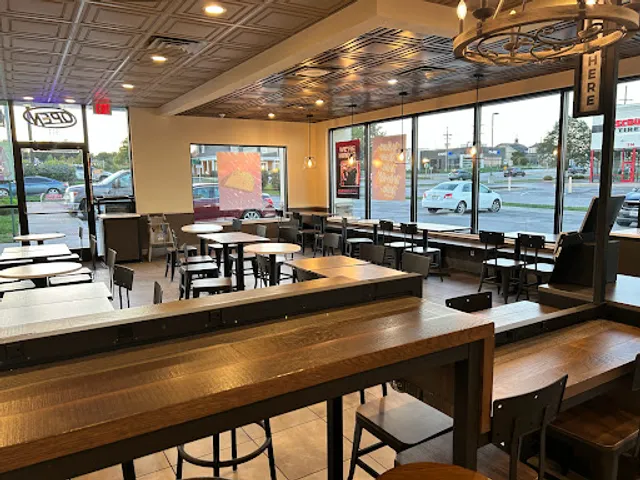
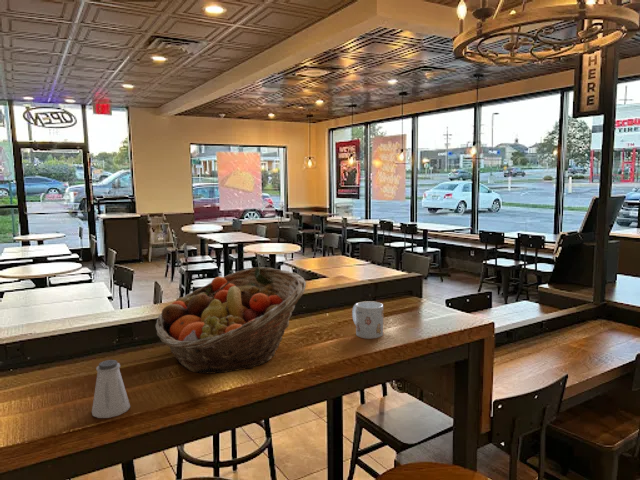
+ saltshaker (109, 386)
+ fruit basket (231, 314)
+ mug (365, 318)
